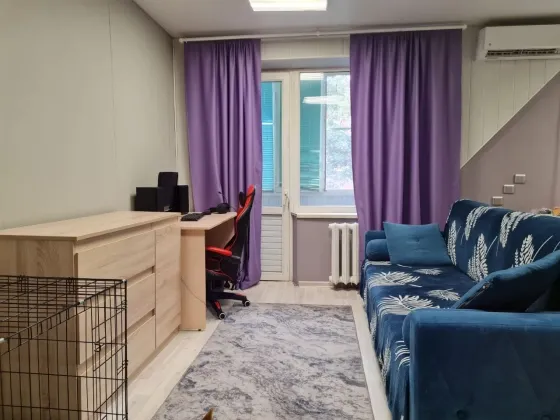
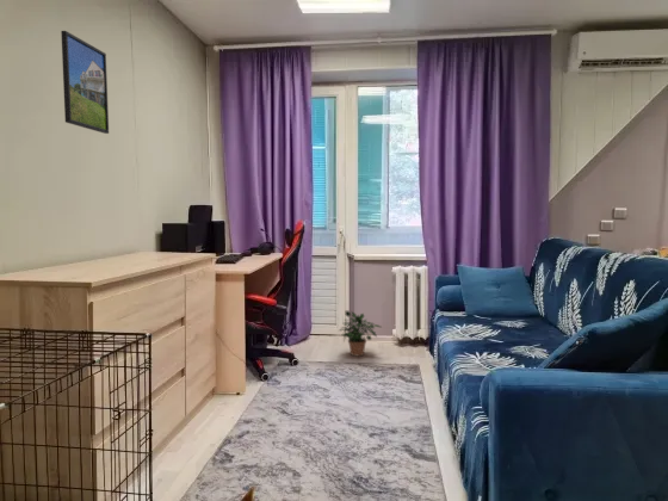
+ potted plant (360, 332)
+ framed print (86, 85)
